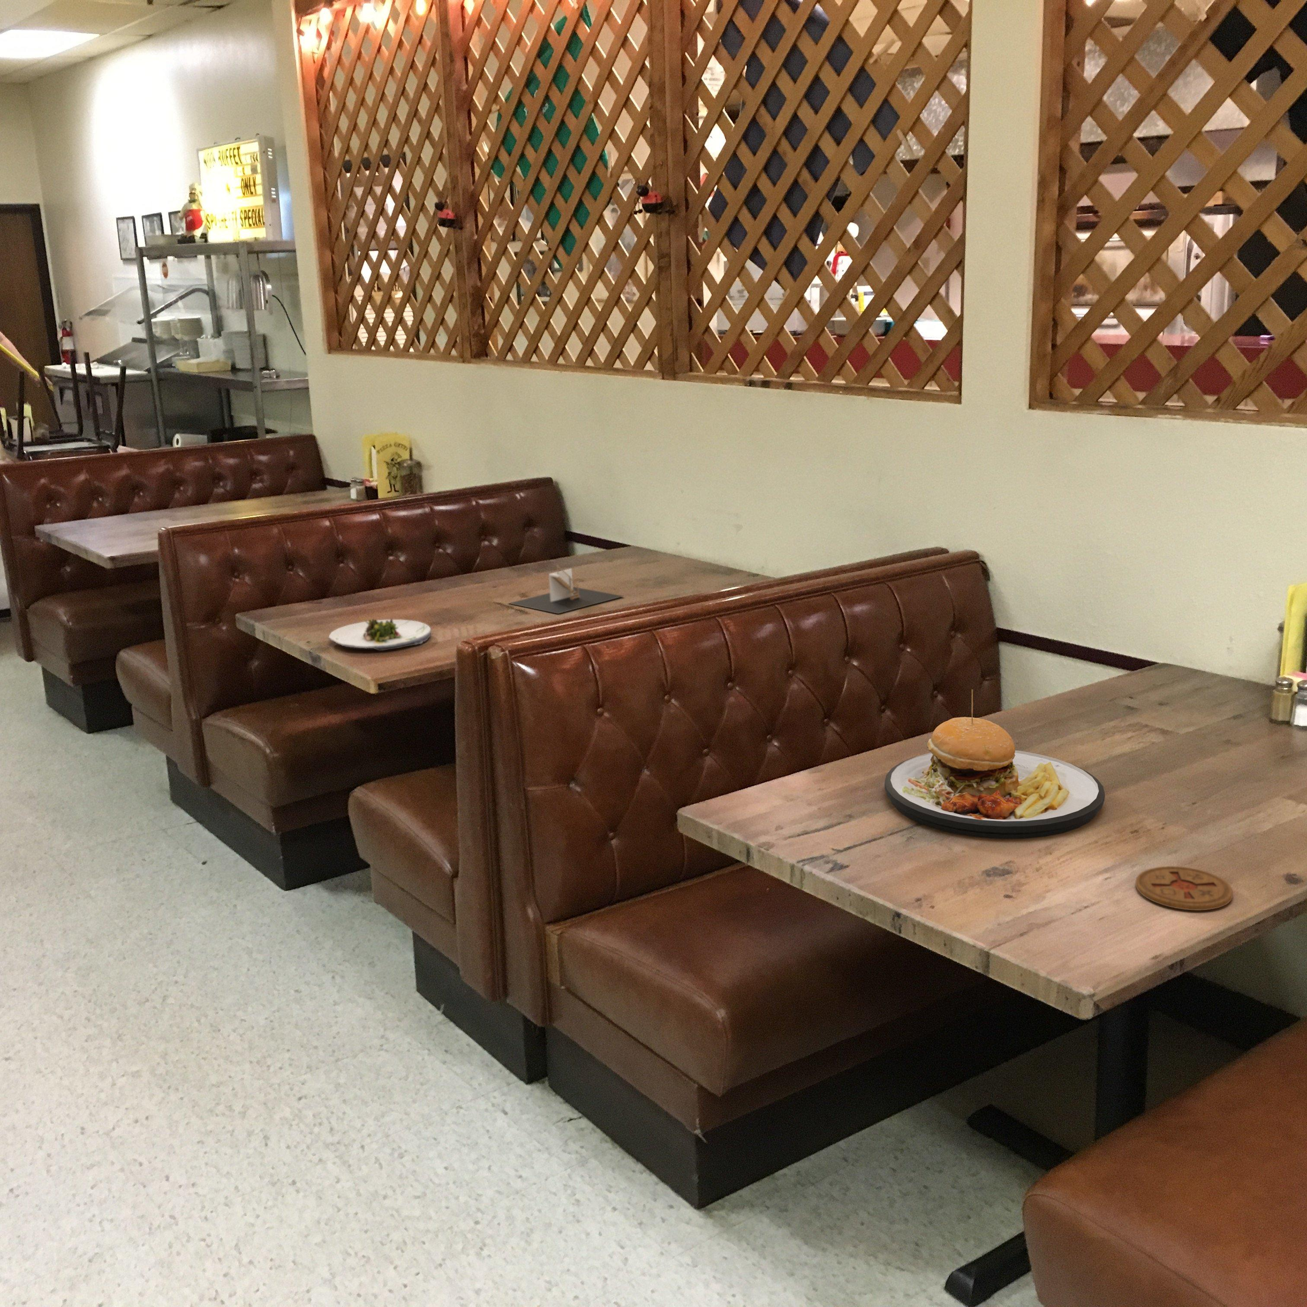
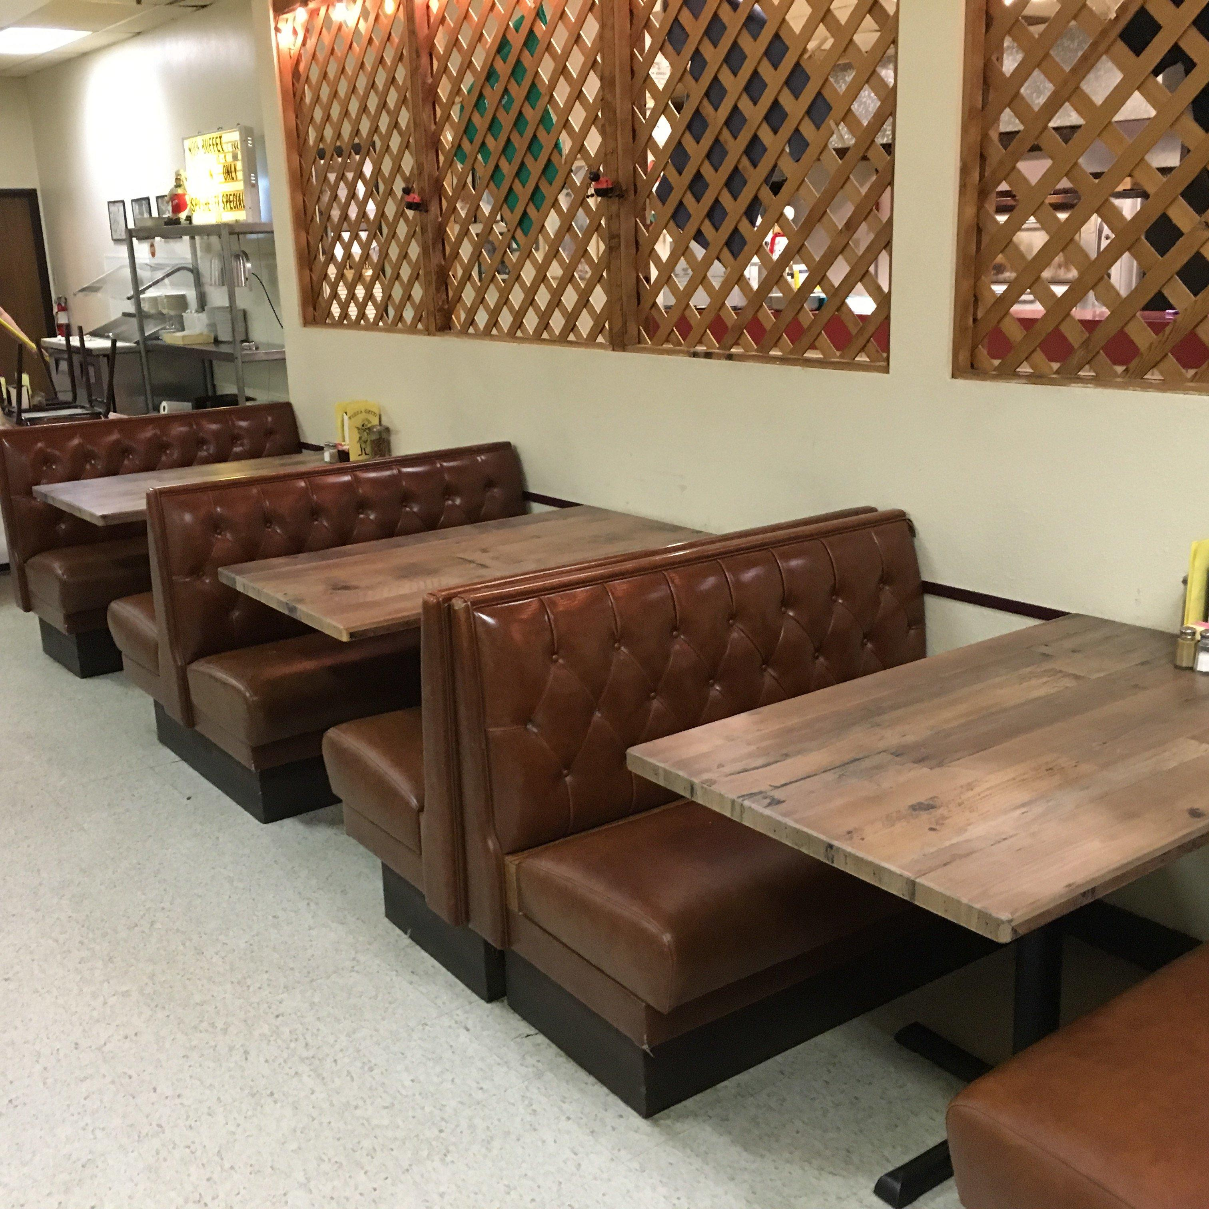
- coaster (1184, 887)
- plate (993, 747)
- salad plate (381, 628)
- napkin holder (565, 580)
